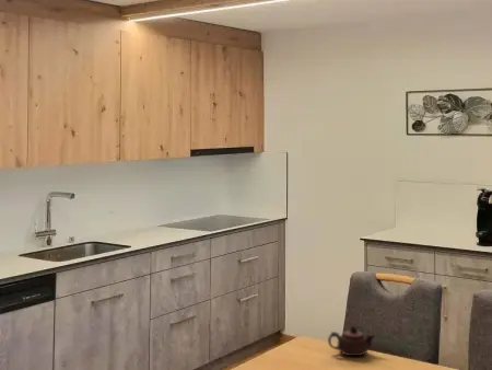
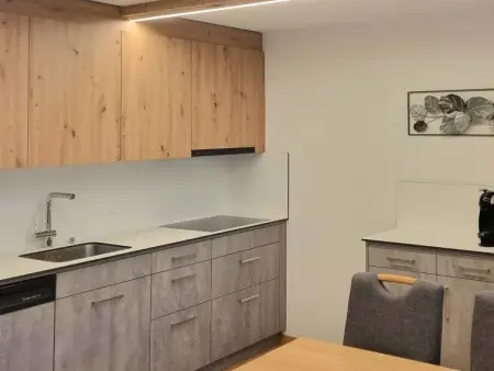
- teapot (351, 339)
